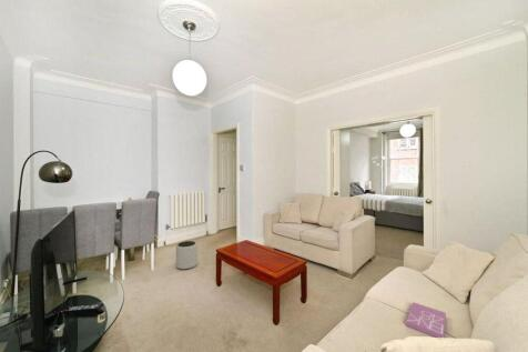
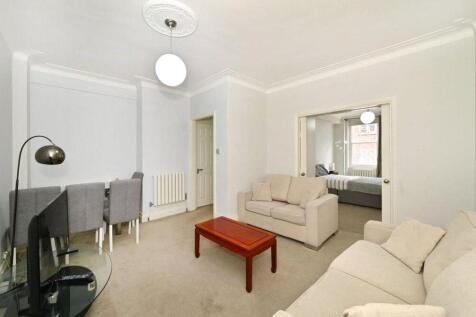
- book (426, 319)
- plant pot (186, 254)
